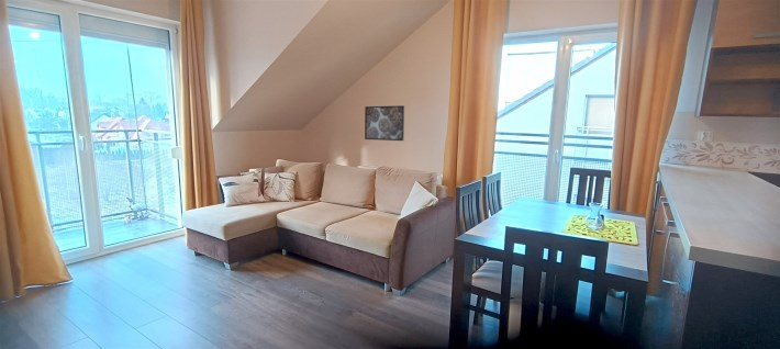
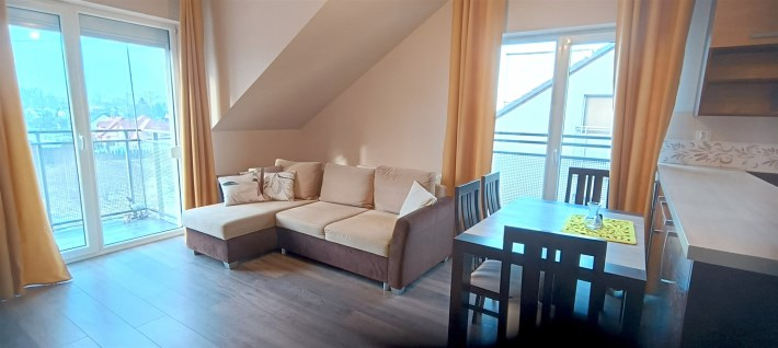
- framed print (383, 123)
